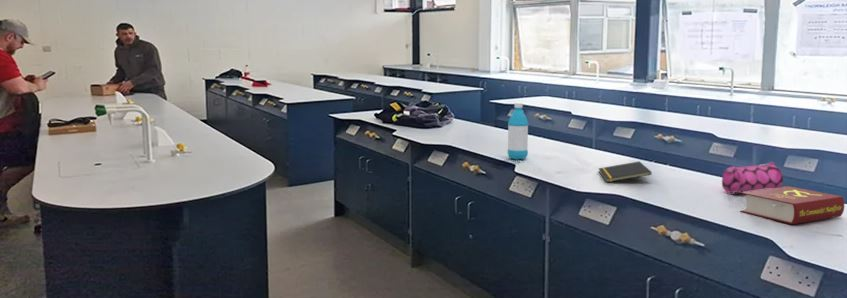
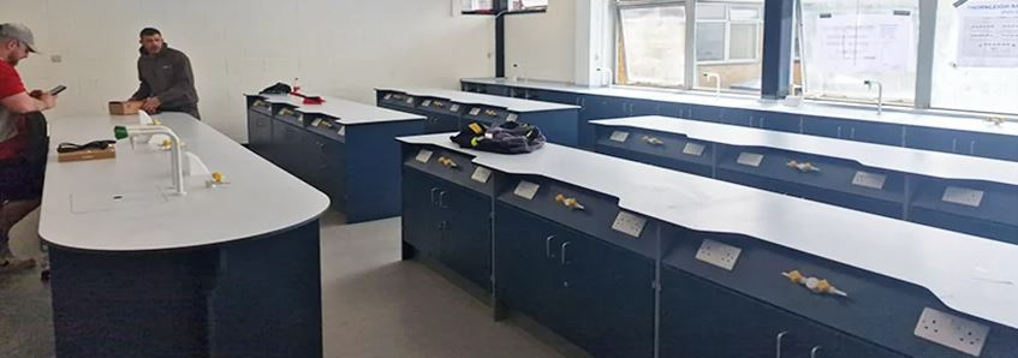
- pencil case (751, 177)
- water bottle (518, 131)
- notepad (623, 171)
- book (791, 204)
